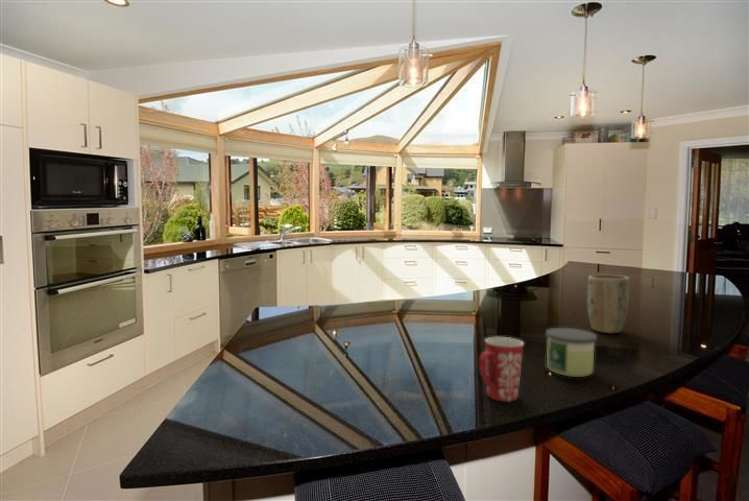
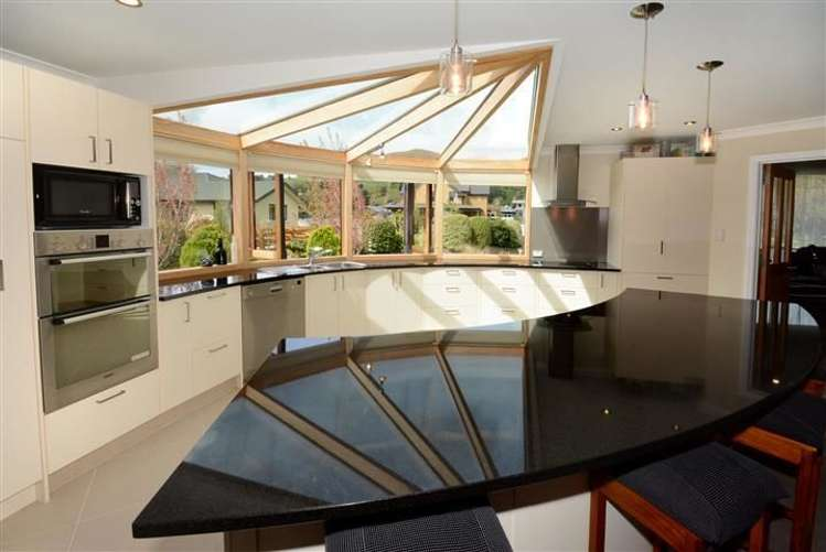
- plant pot (607, 303)
- mug (498, 369)
- candle (570, 352)
